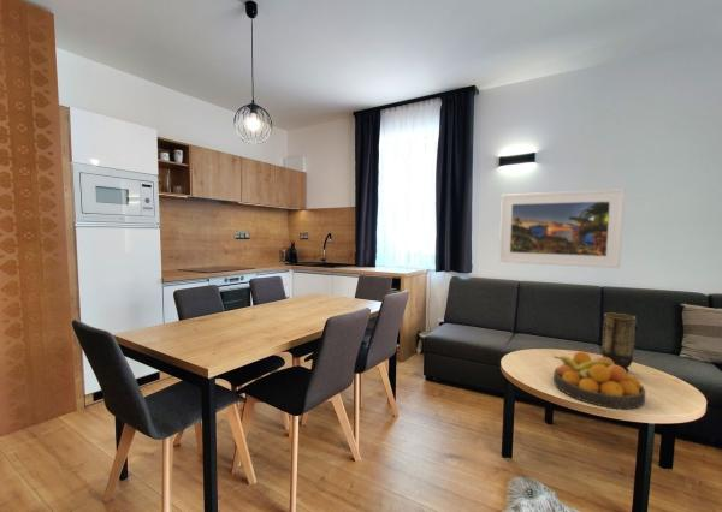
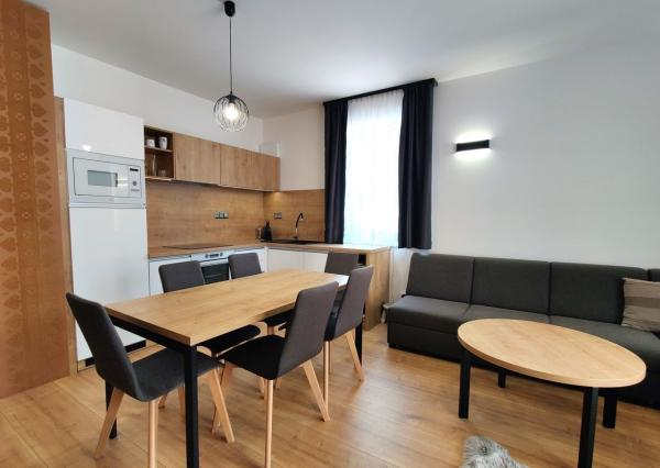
- vase (619, 341)
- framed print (556, 228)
- fruit bowl (597, 374)
